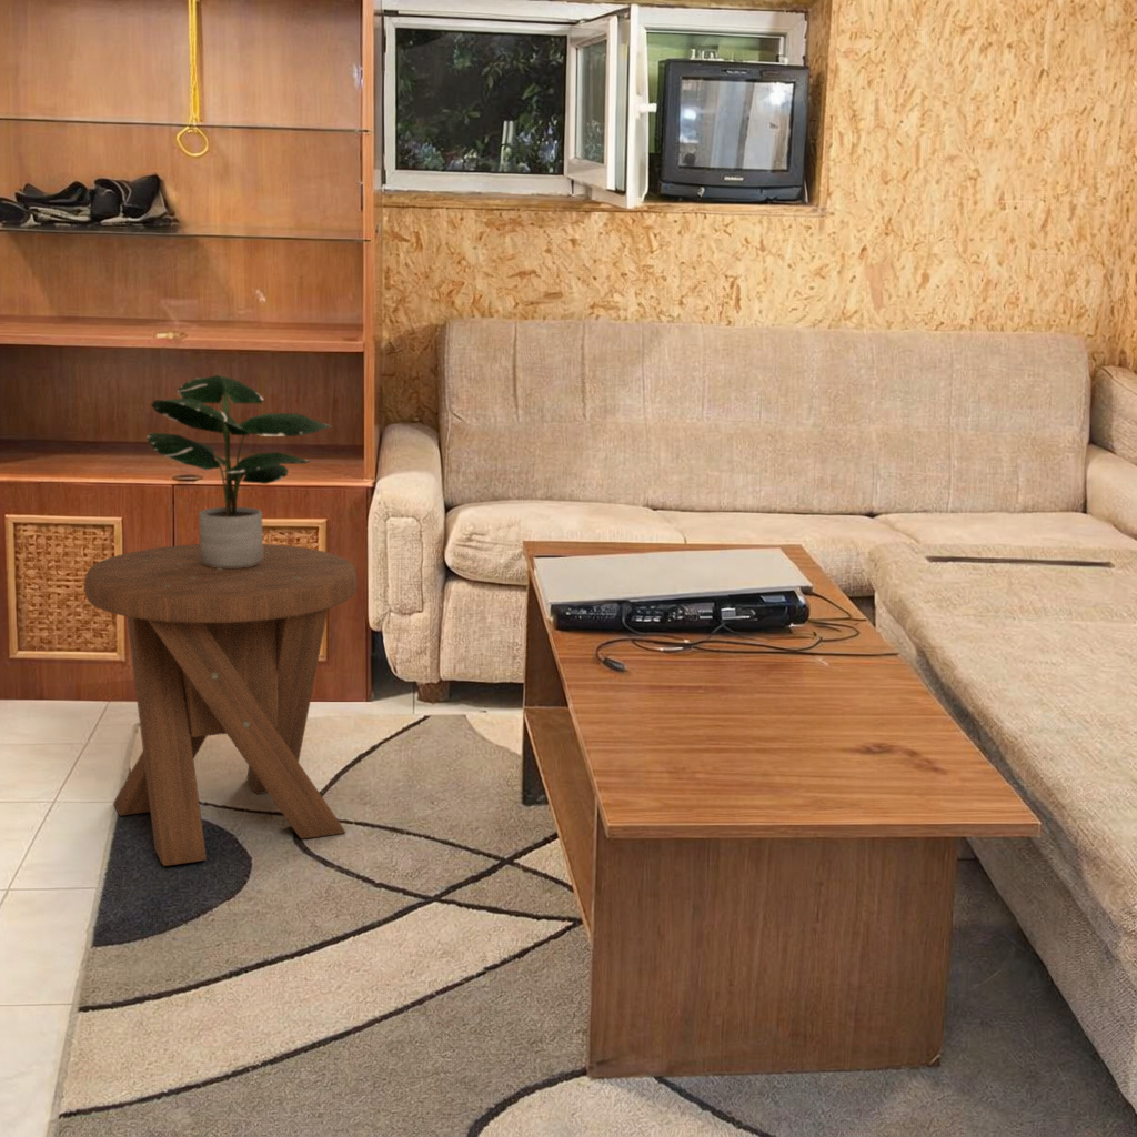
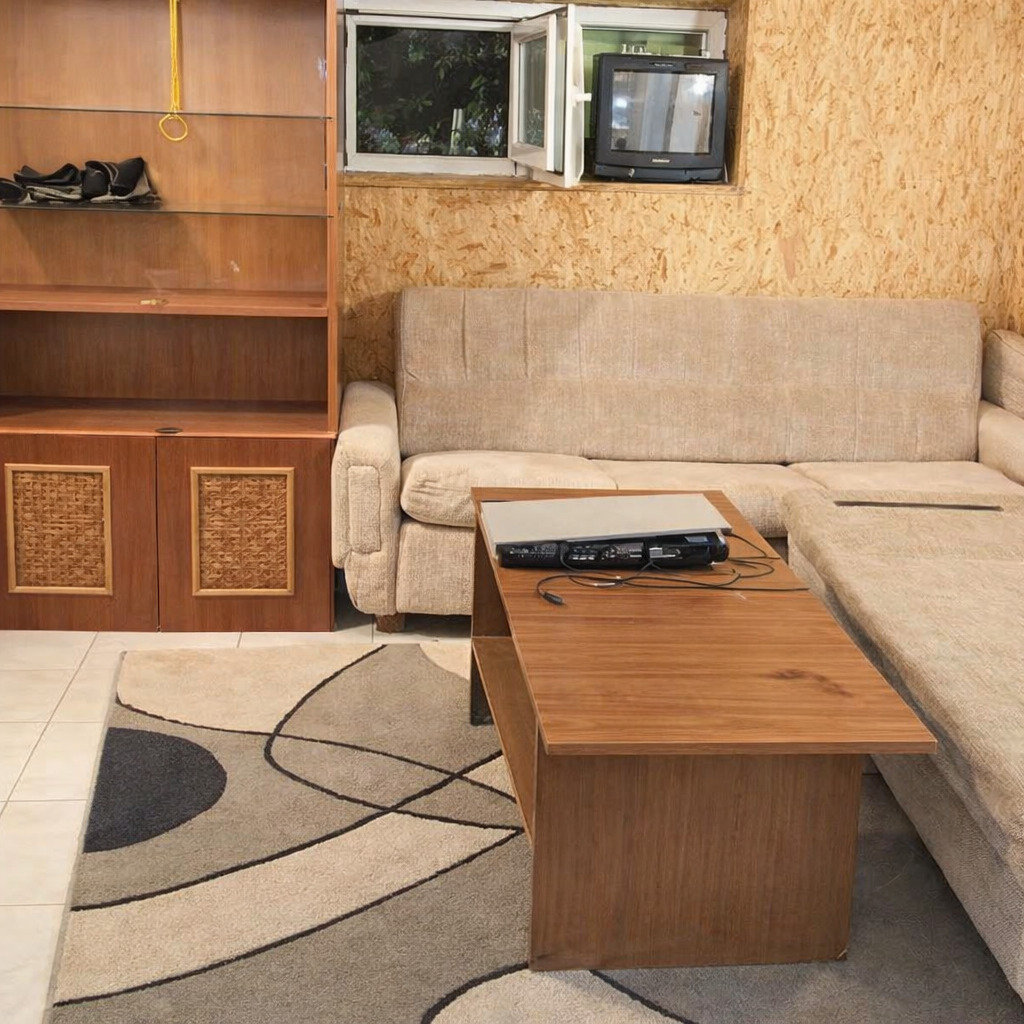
- music stool (225, 694)
- potted plant (239, 471)
